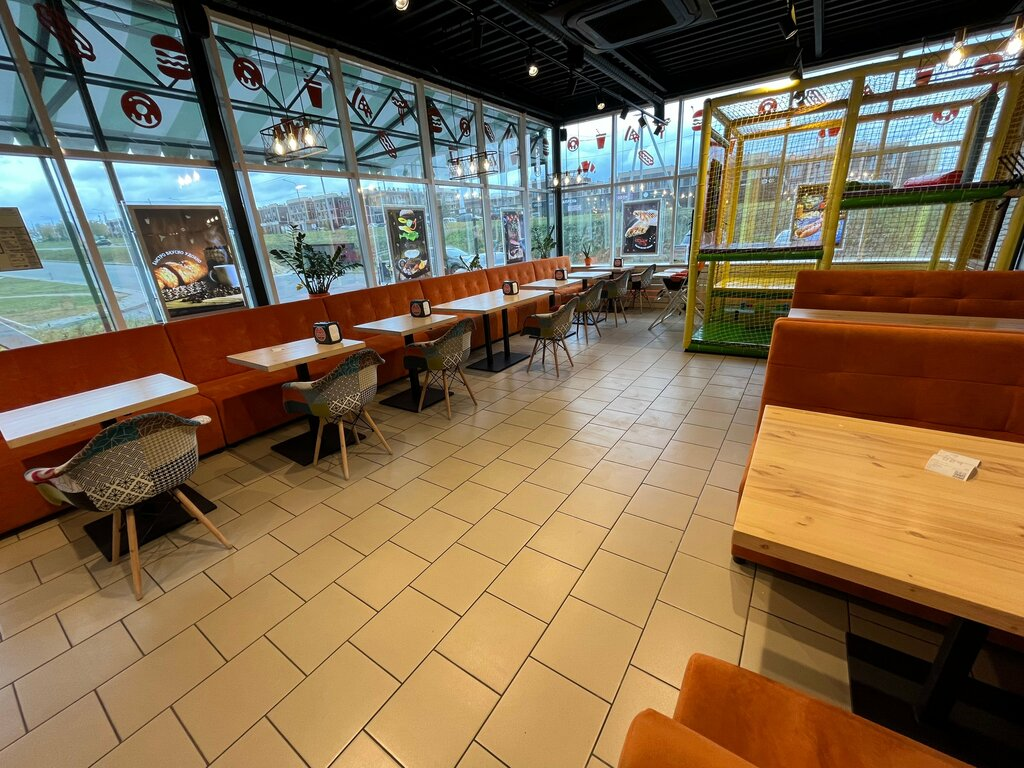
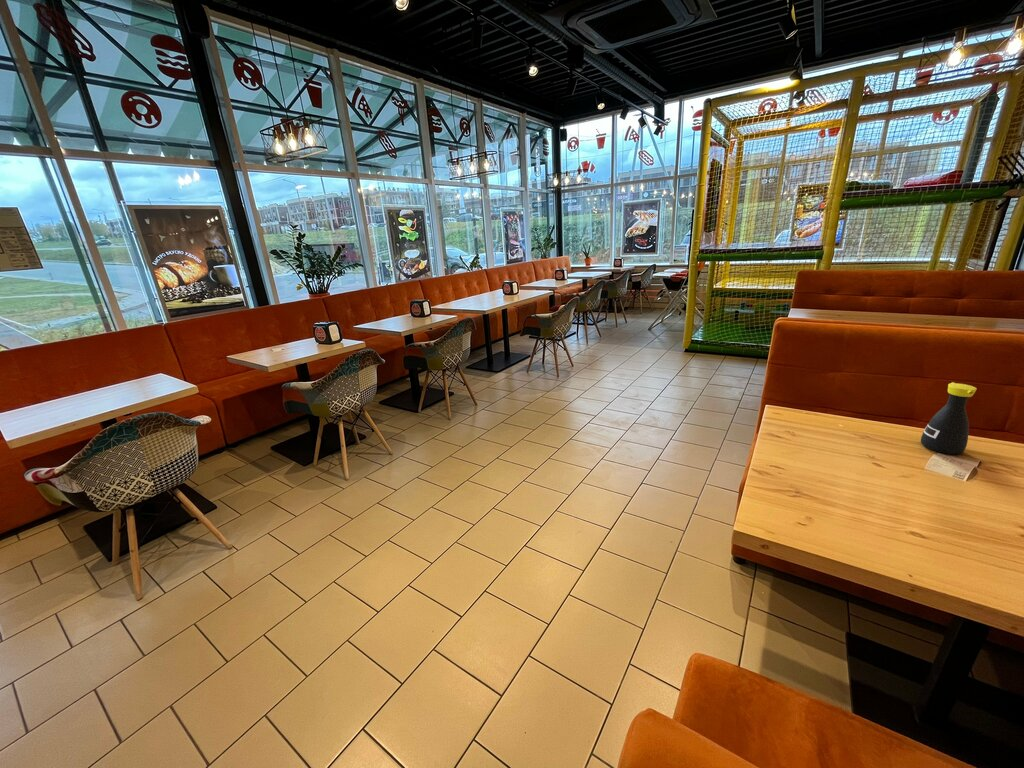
+ bottle (951, 417)
